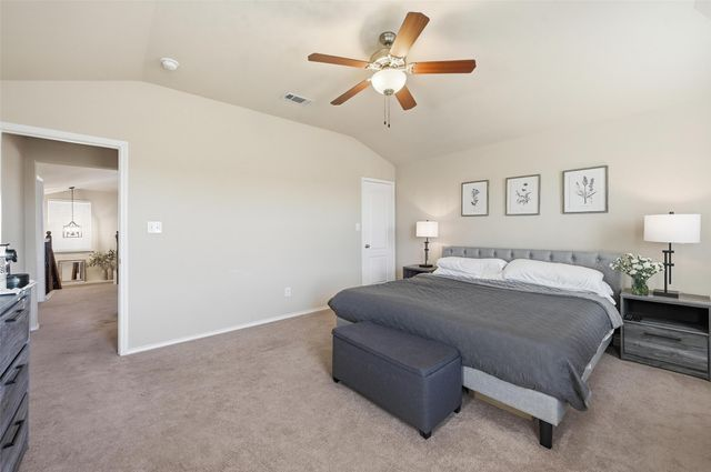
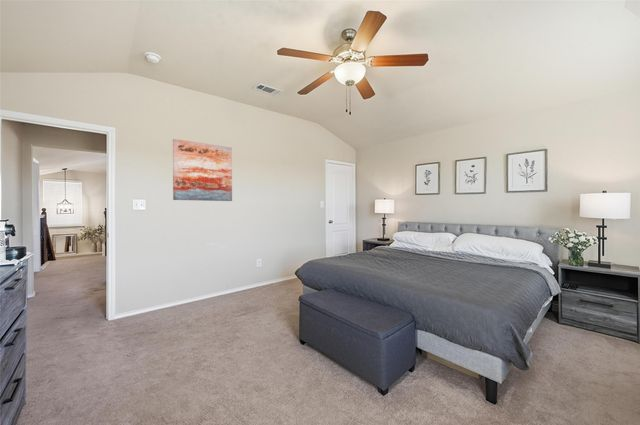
+ wall art (204, 172)
